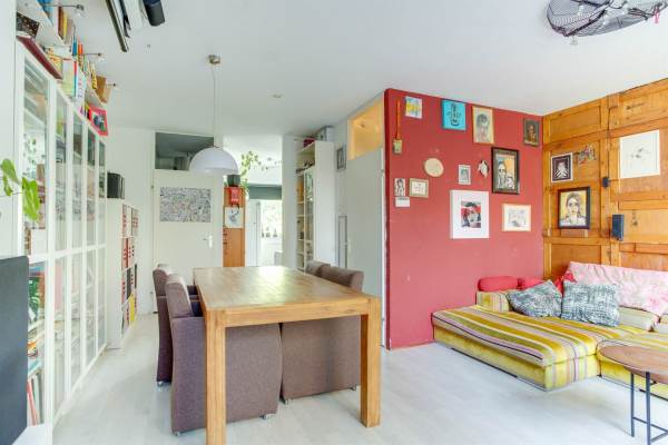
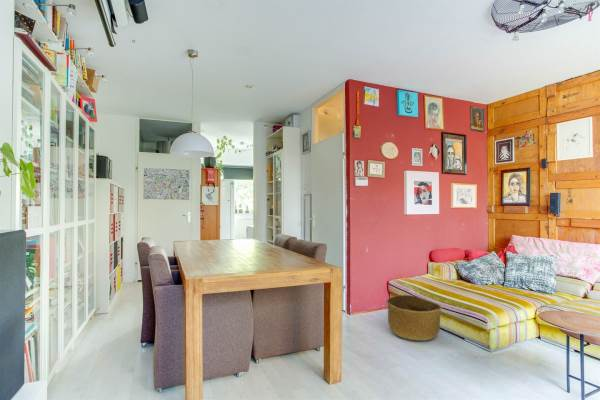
+ basket (412, 317)
